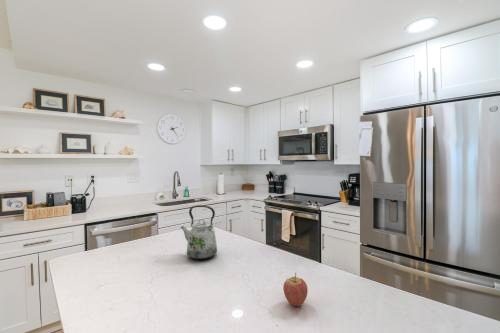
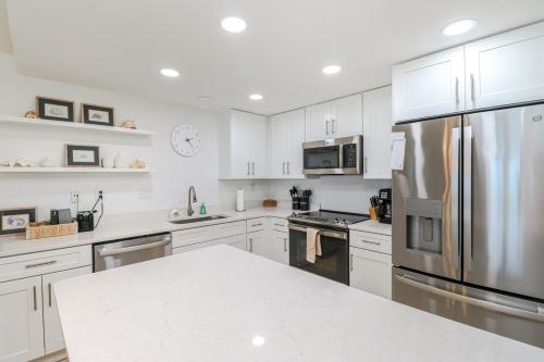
- kettle (197, 230)
- fruit (295, 289)
